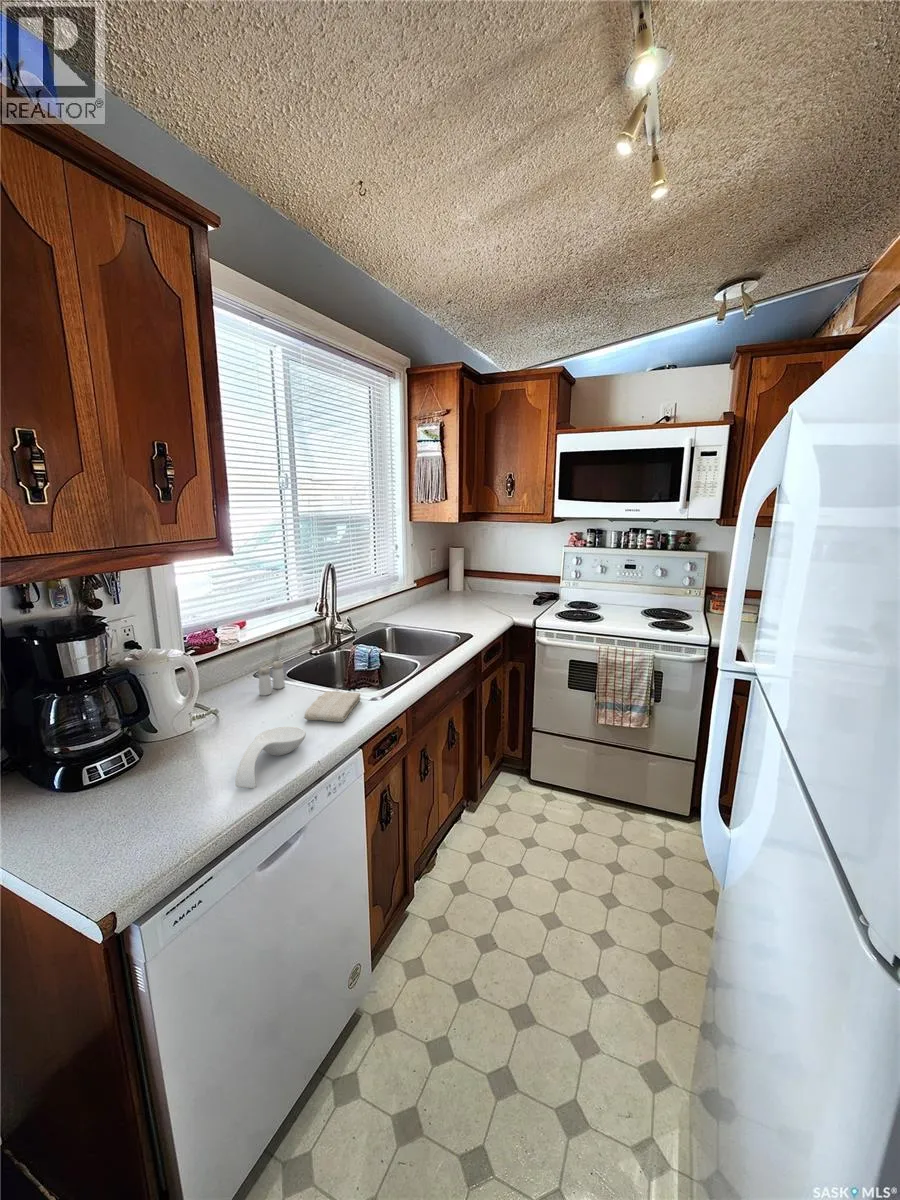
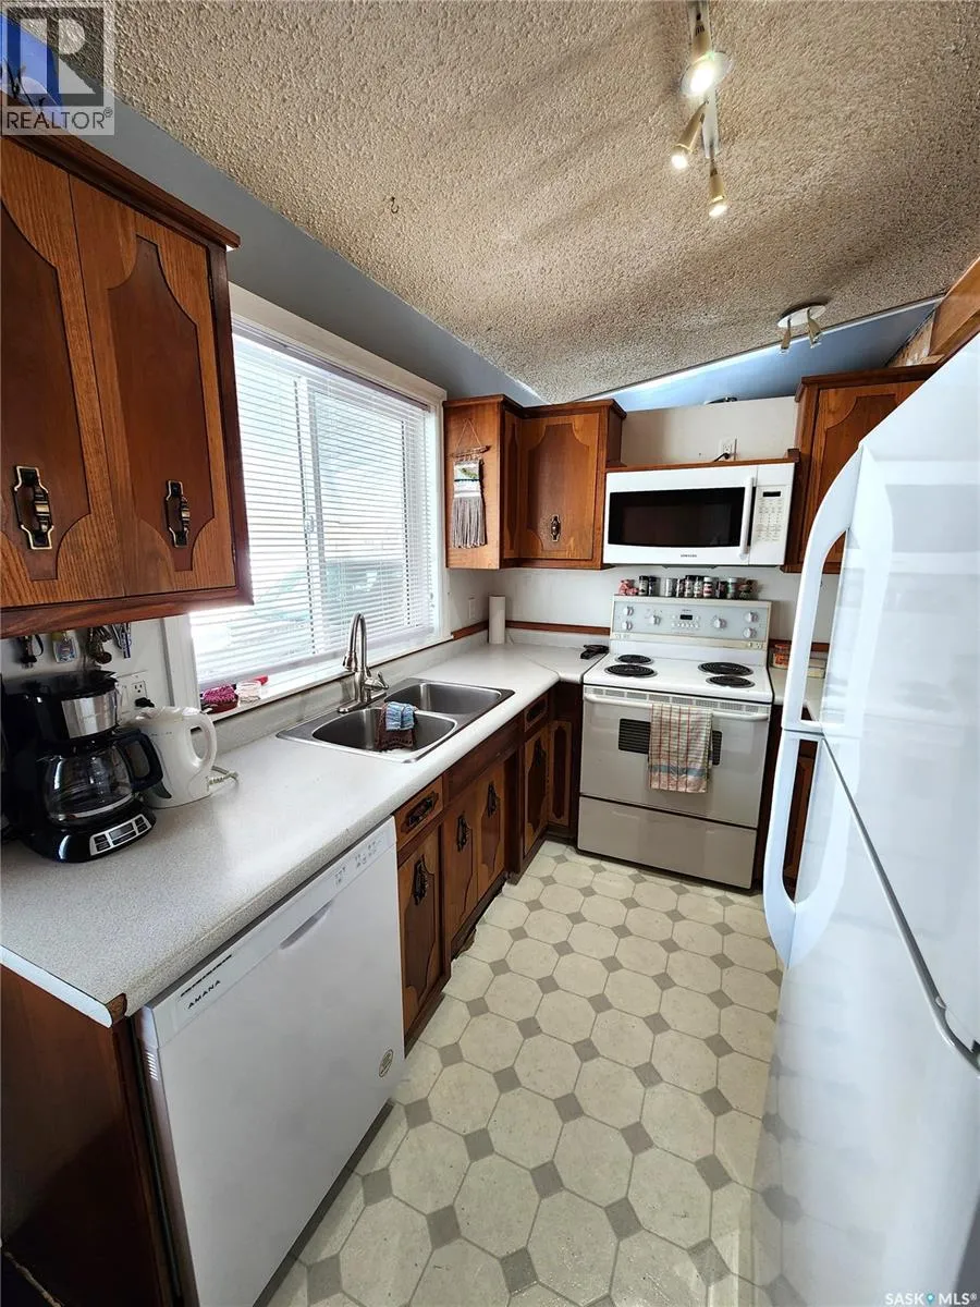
- washcloth (334, 705)
- spoon rest (270, 747)
- salt and pepper shaker (272, 677)
